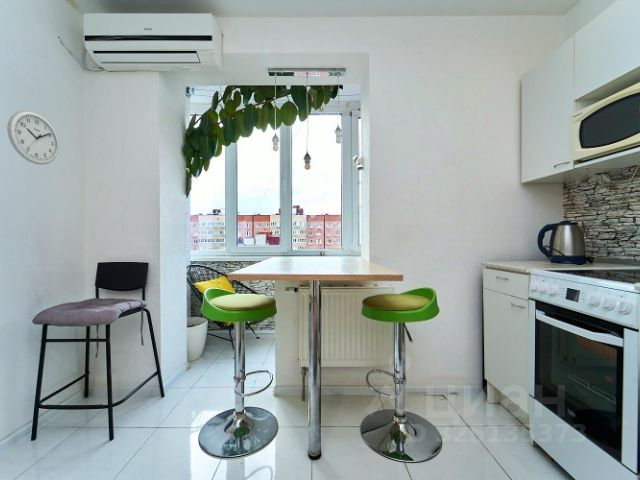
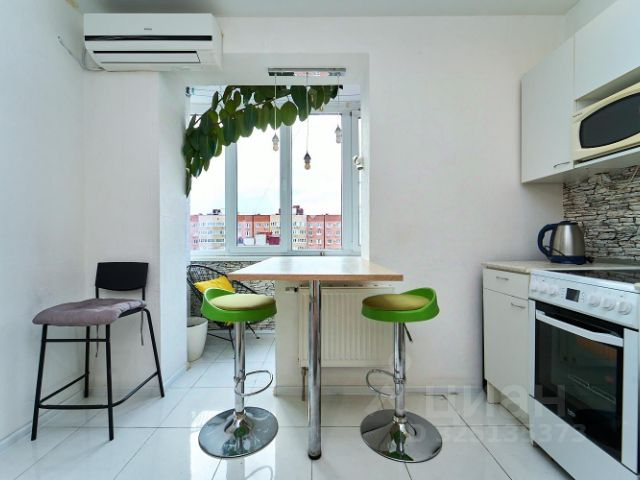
- wall clock (36, 138)
